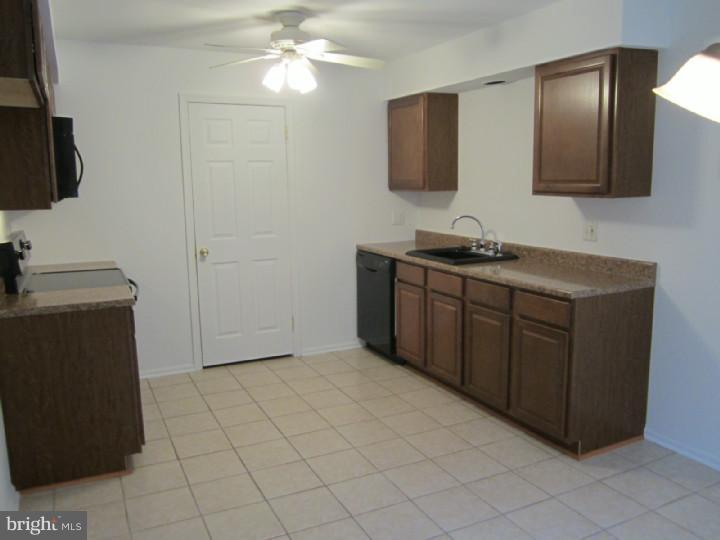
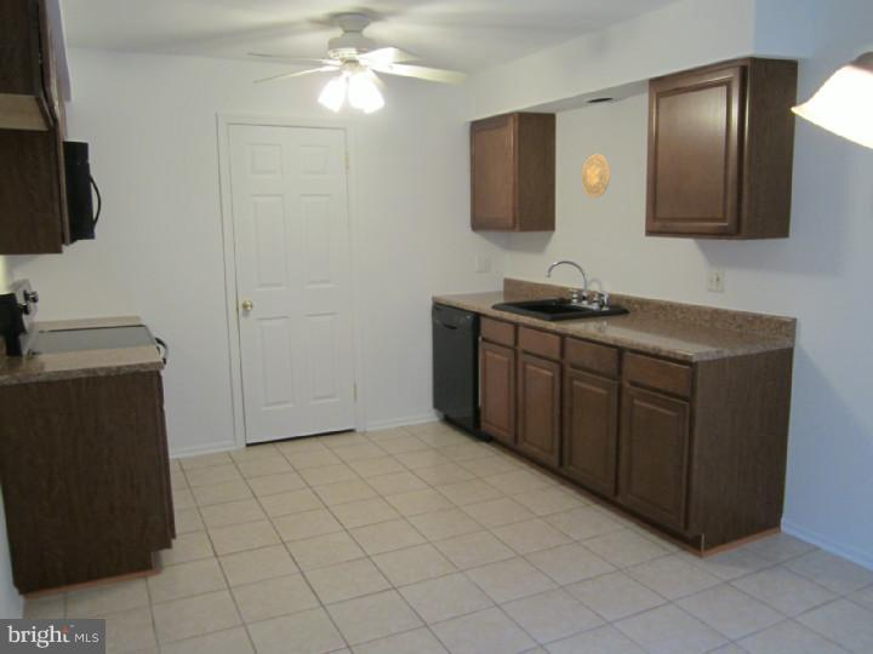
+ decorative plate (594, 176)
